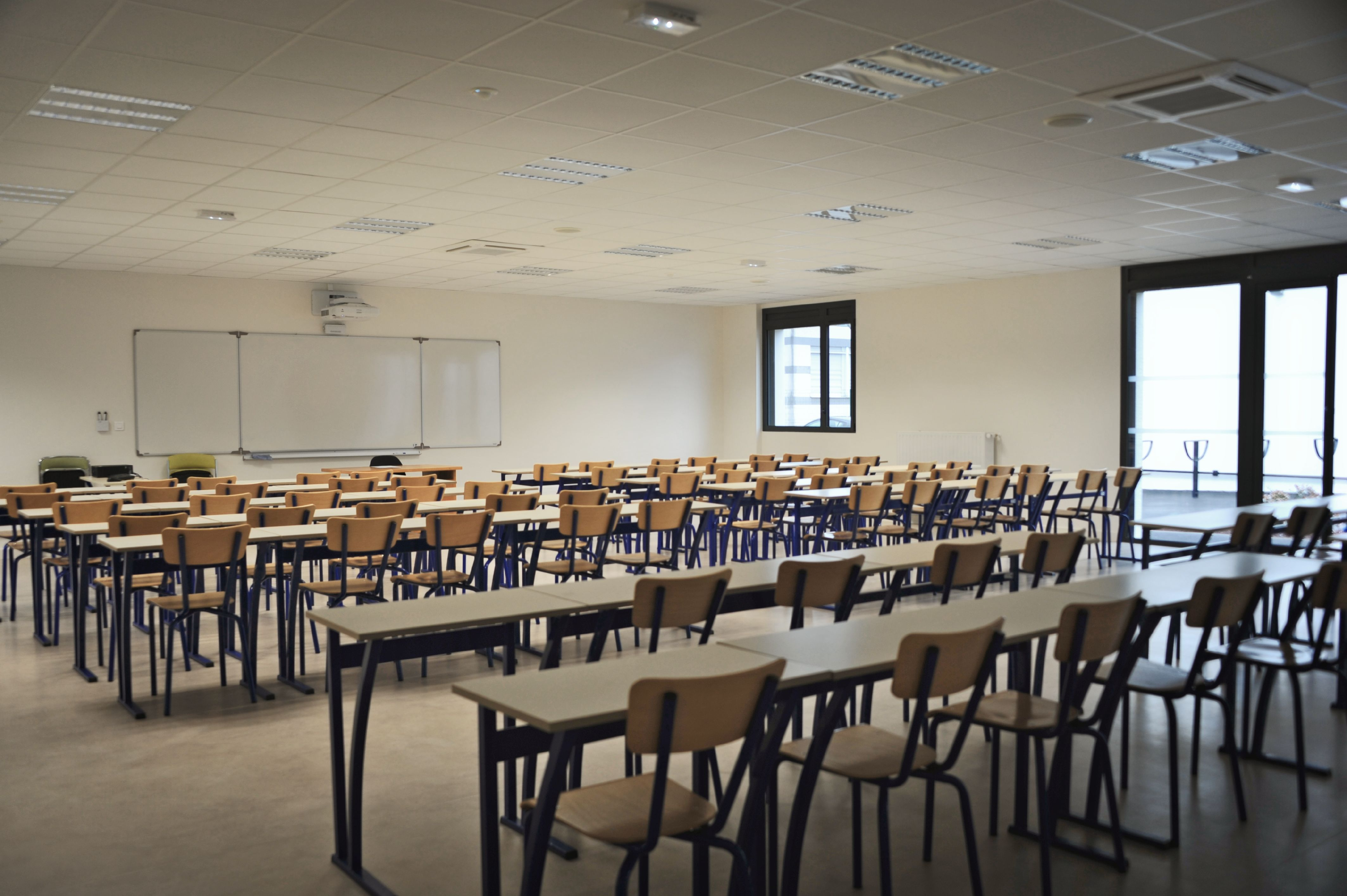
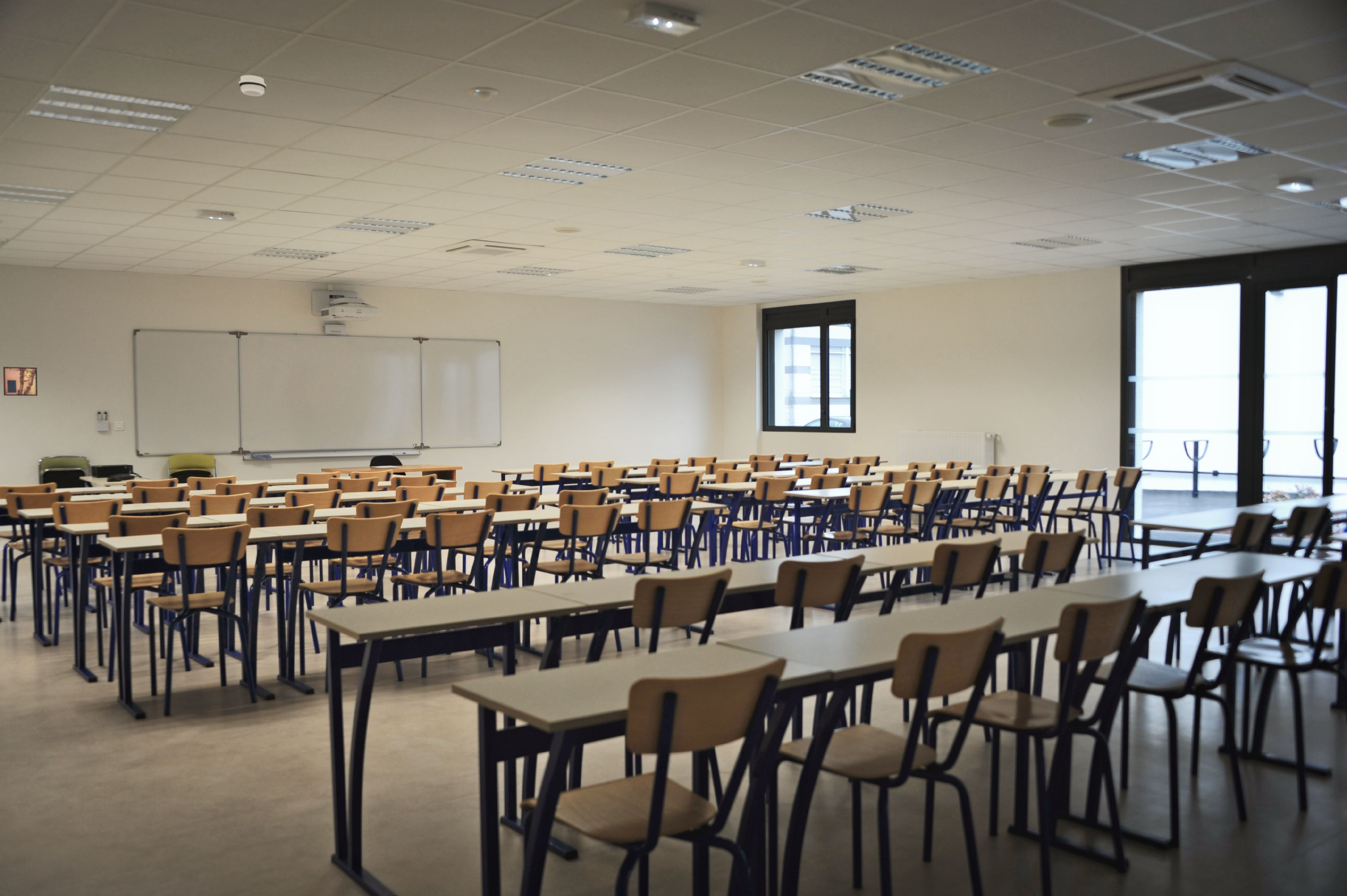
+ wall art (20, 381)
+ smoke detector (253, 86)
